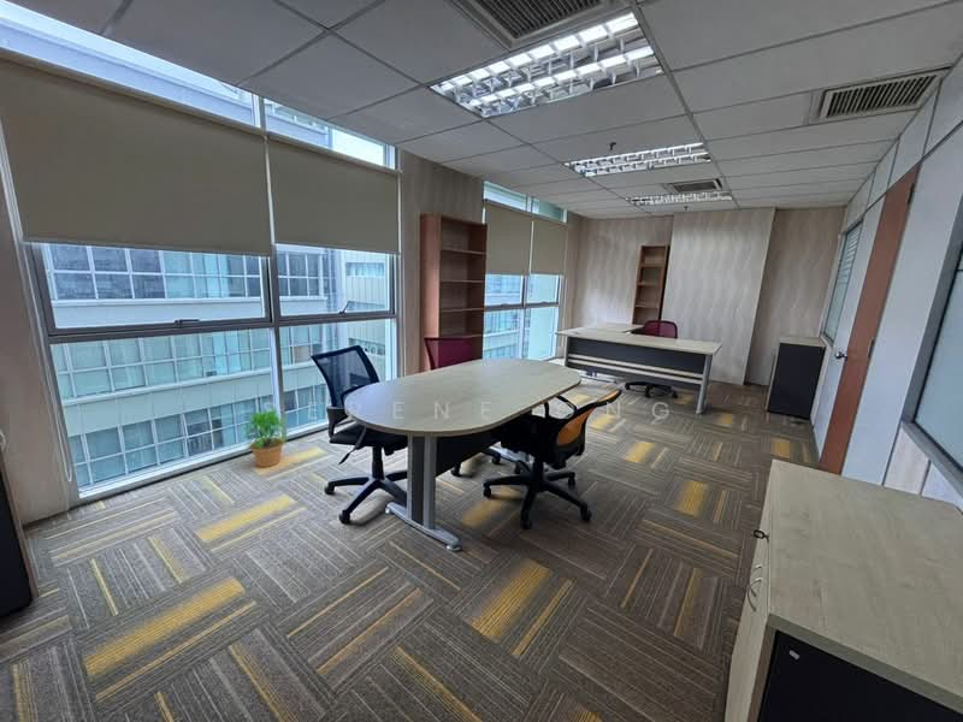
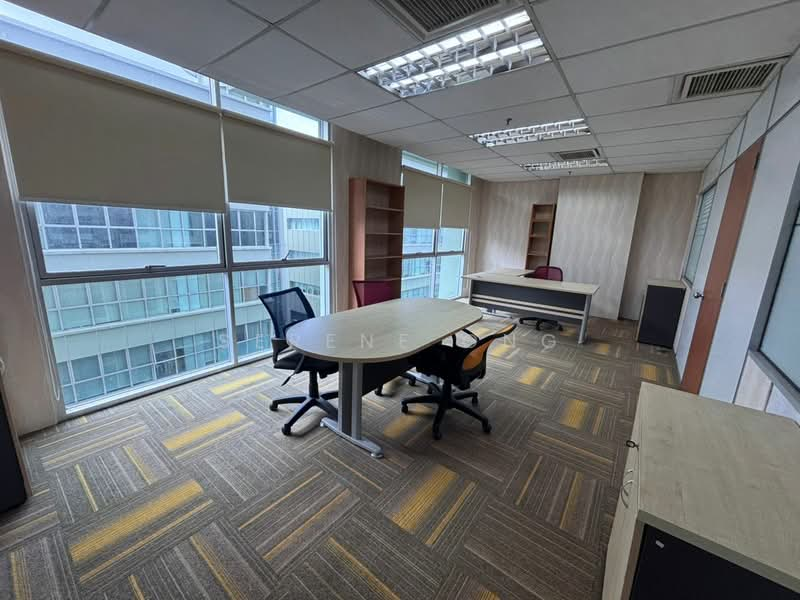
- potted plant (265, 436)
